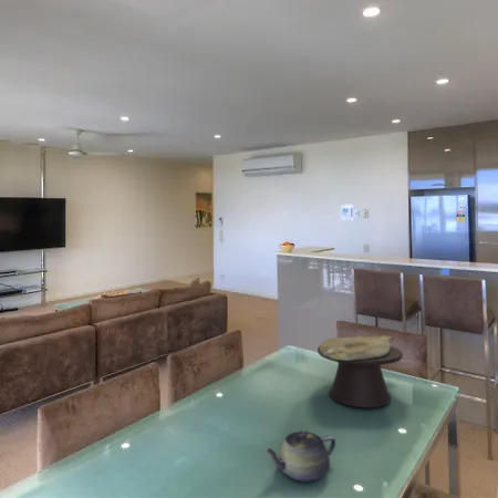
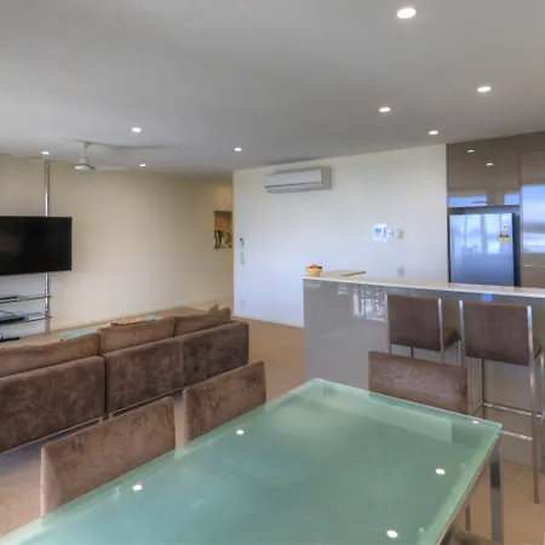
- teapot (301, 453)
- decorative bowl (363, 369)
